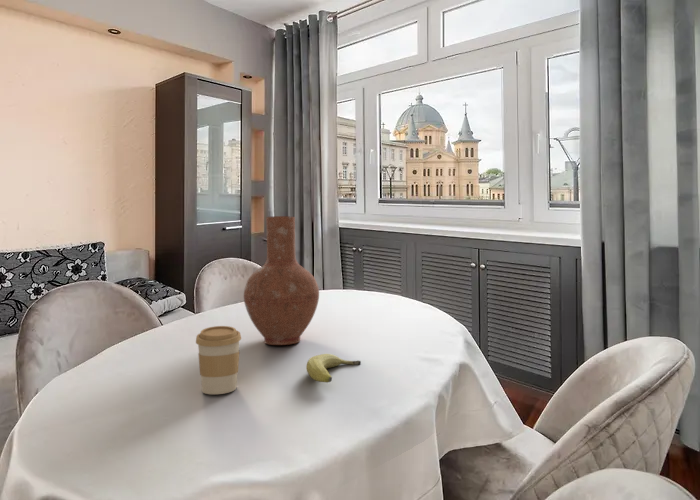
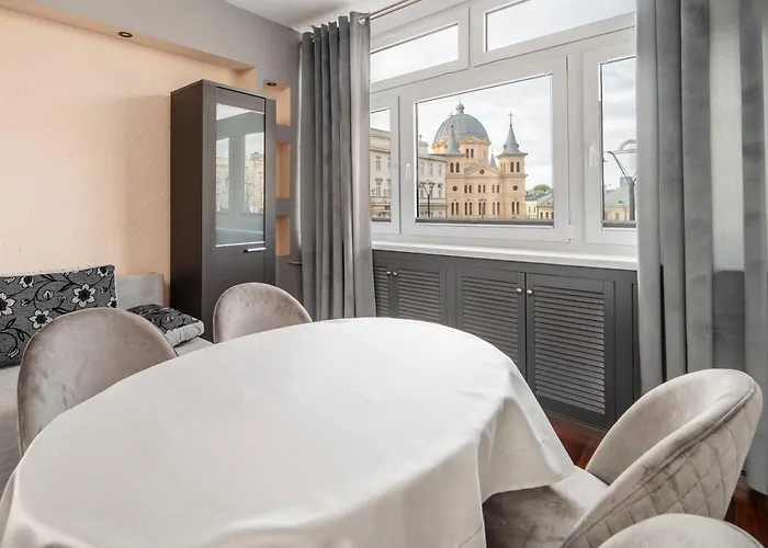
- coffee cup (219, 358)
- fruit (329, 364)
- vase (281, 279)
